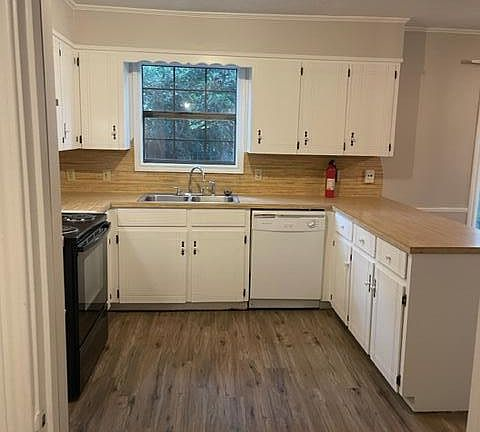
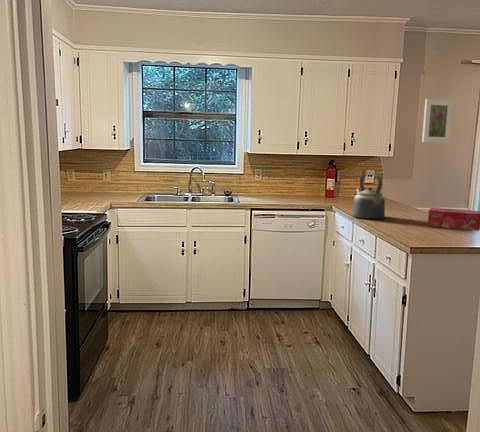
+ tissue box (454, 218)
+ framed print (437, 121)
+ kettle (367, 195)
